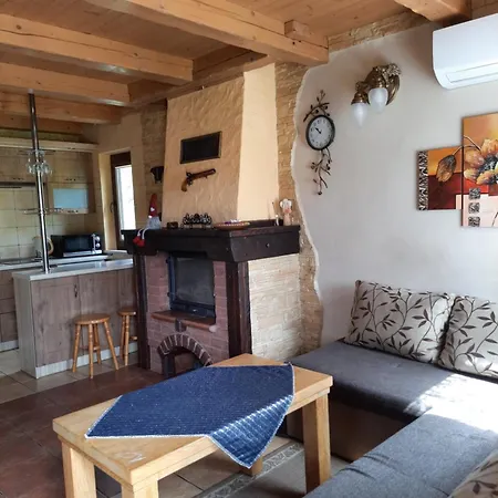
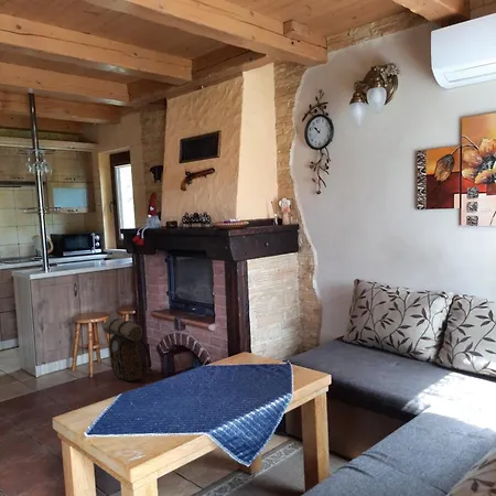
+ backpack (130, 347)
